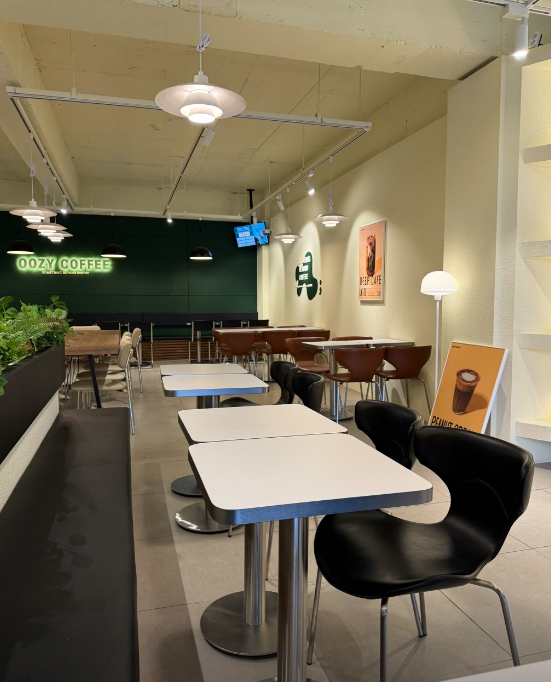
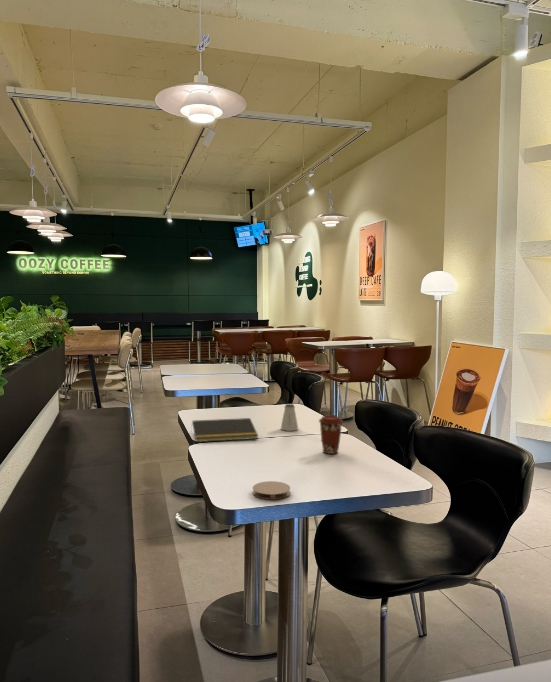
+ notepad (224, 429)
+ coffee cup (330, 434)
+ saltshaker (289, 416)
+ coaster (271, 490)
